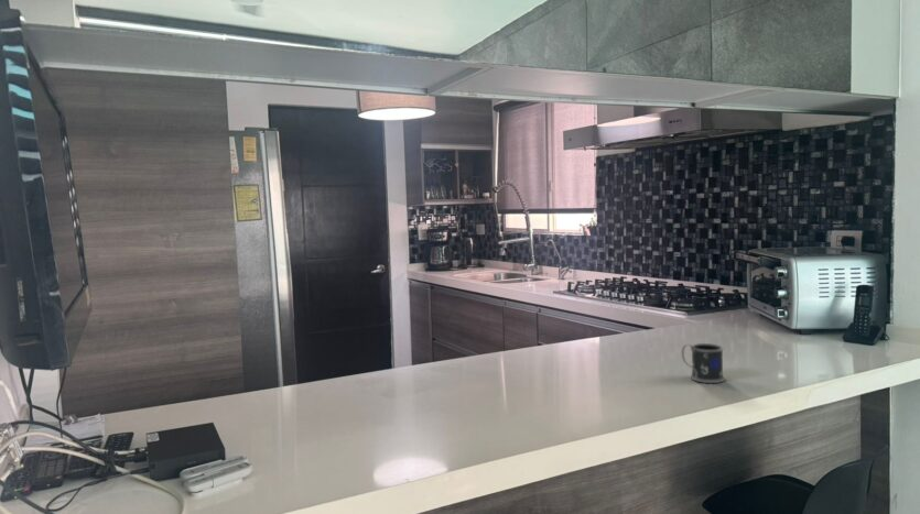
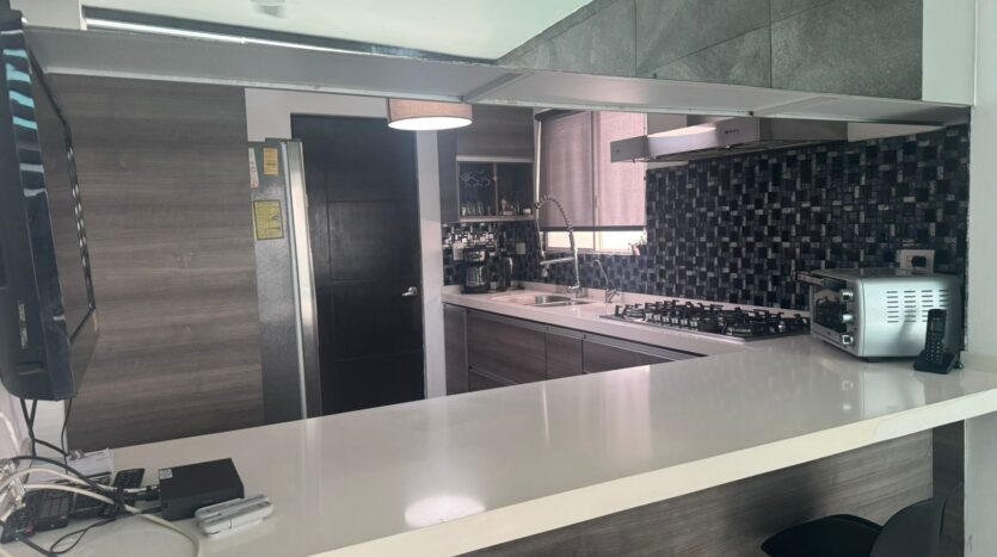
- mug (701, 360)
